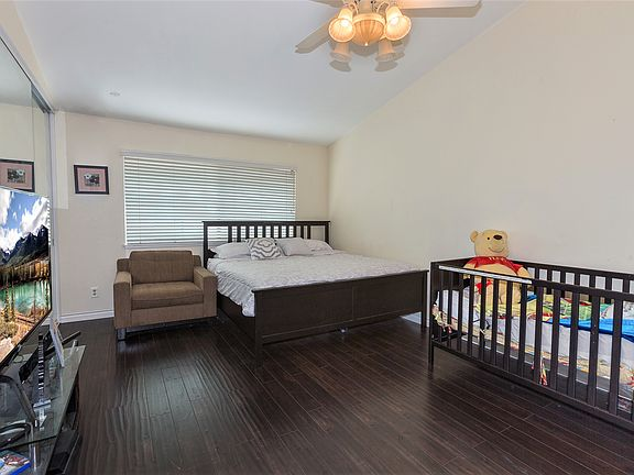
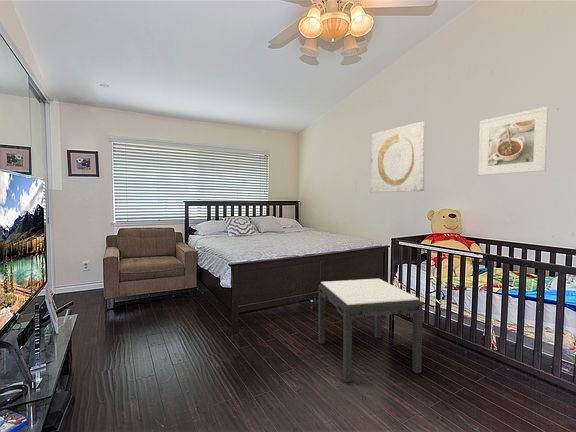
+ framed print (510, 144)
+ wall art (395, 160)
+ side table (365, 317)
